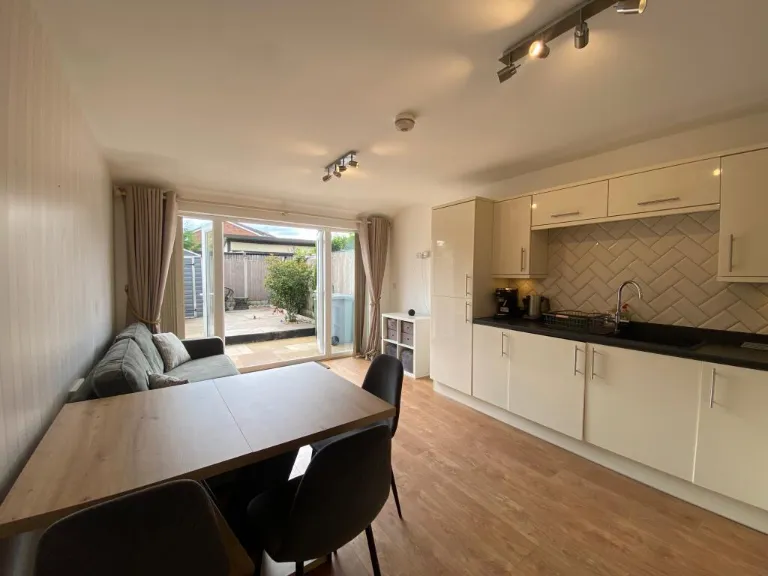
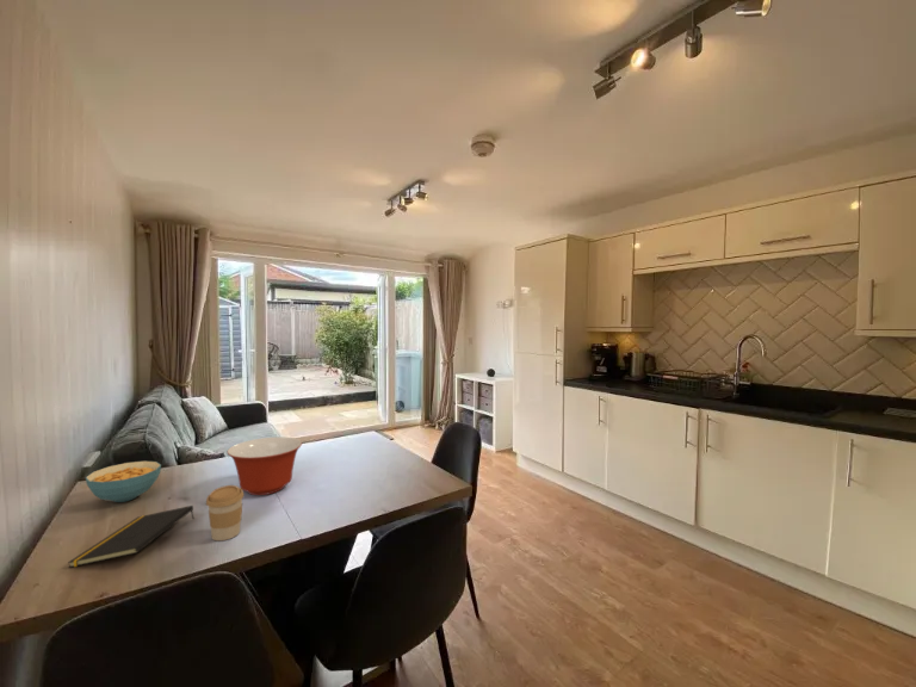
+ mixing bowl (266, 466)
+ coffee cup (225, 512)
+ cereal bowl (125, 484)
+ notepad (137, 533)
